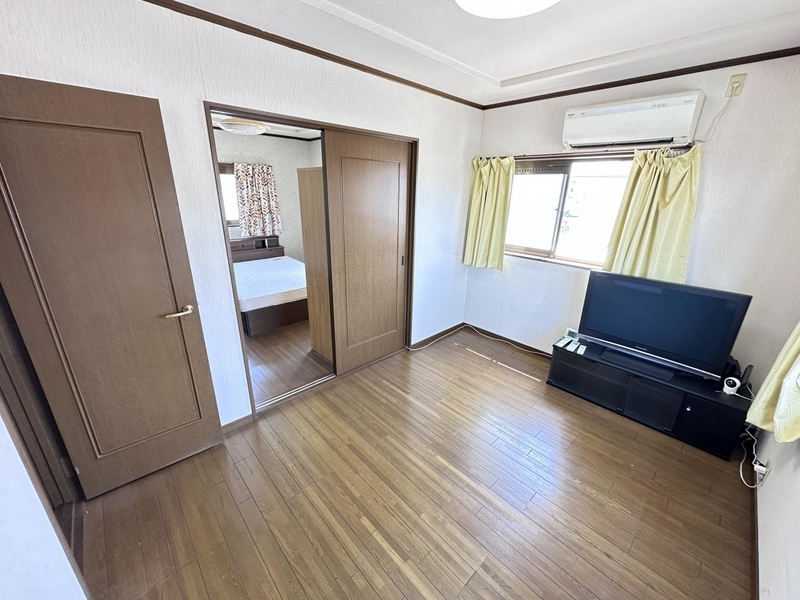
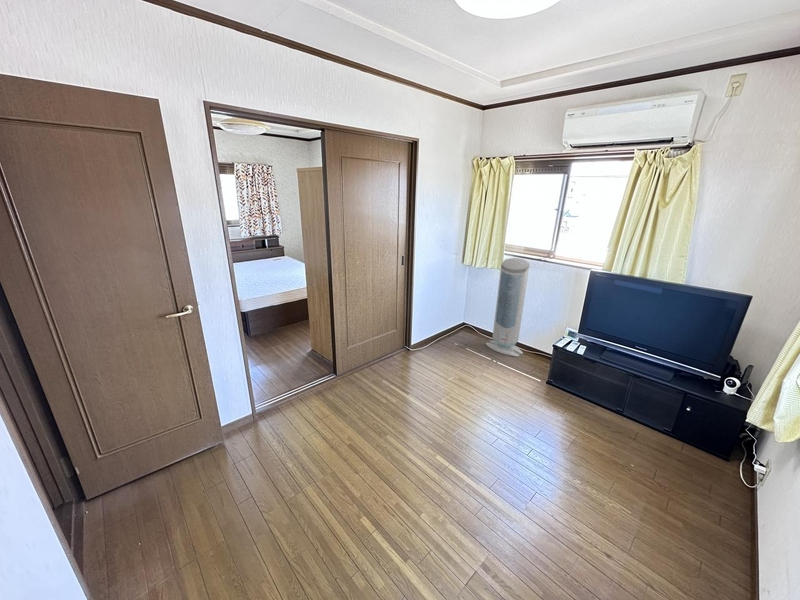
+ air purifier (509, 306)
